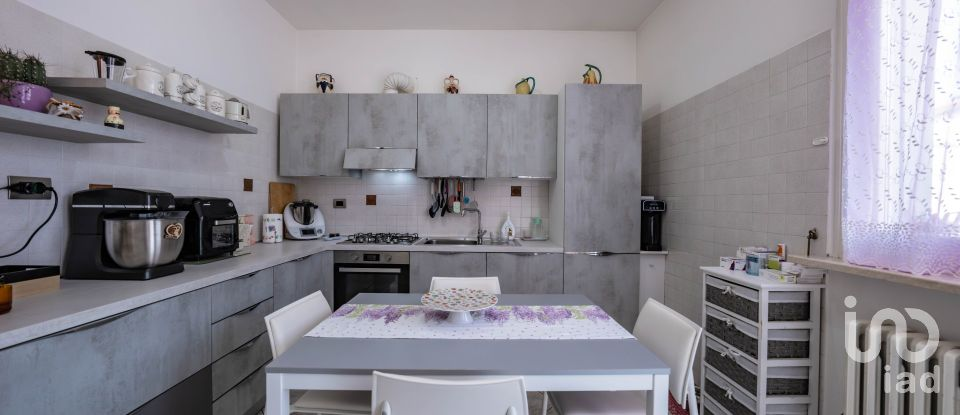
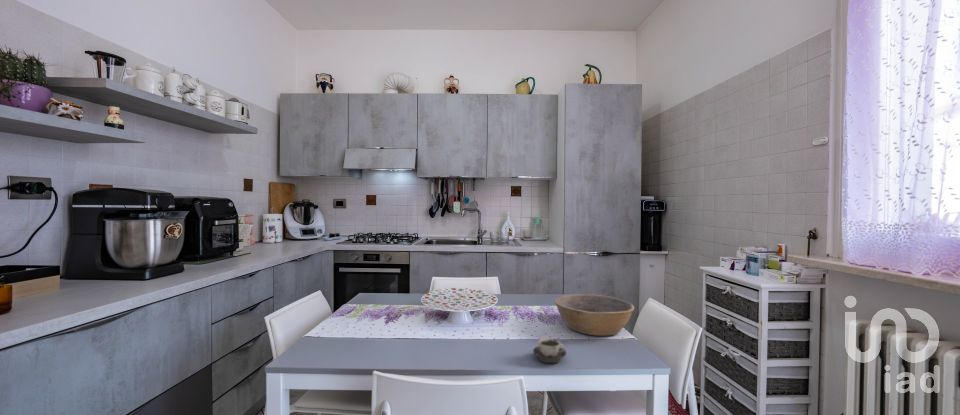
+ bowl (593, 314)
+ cup (549, 350)
